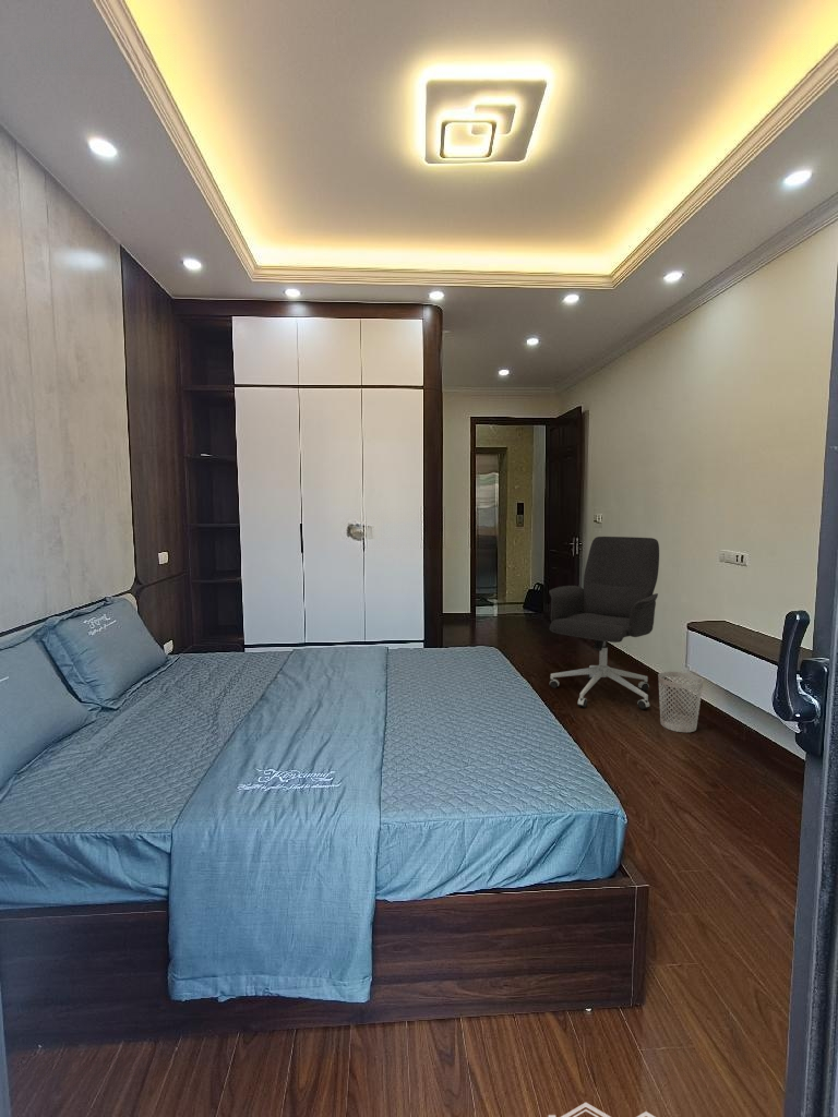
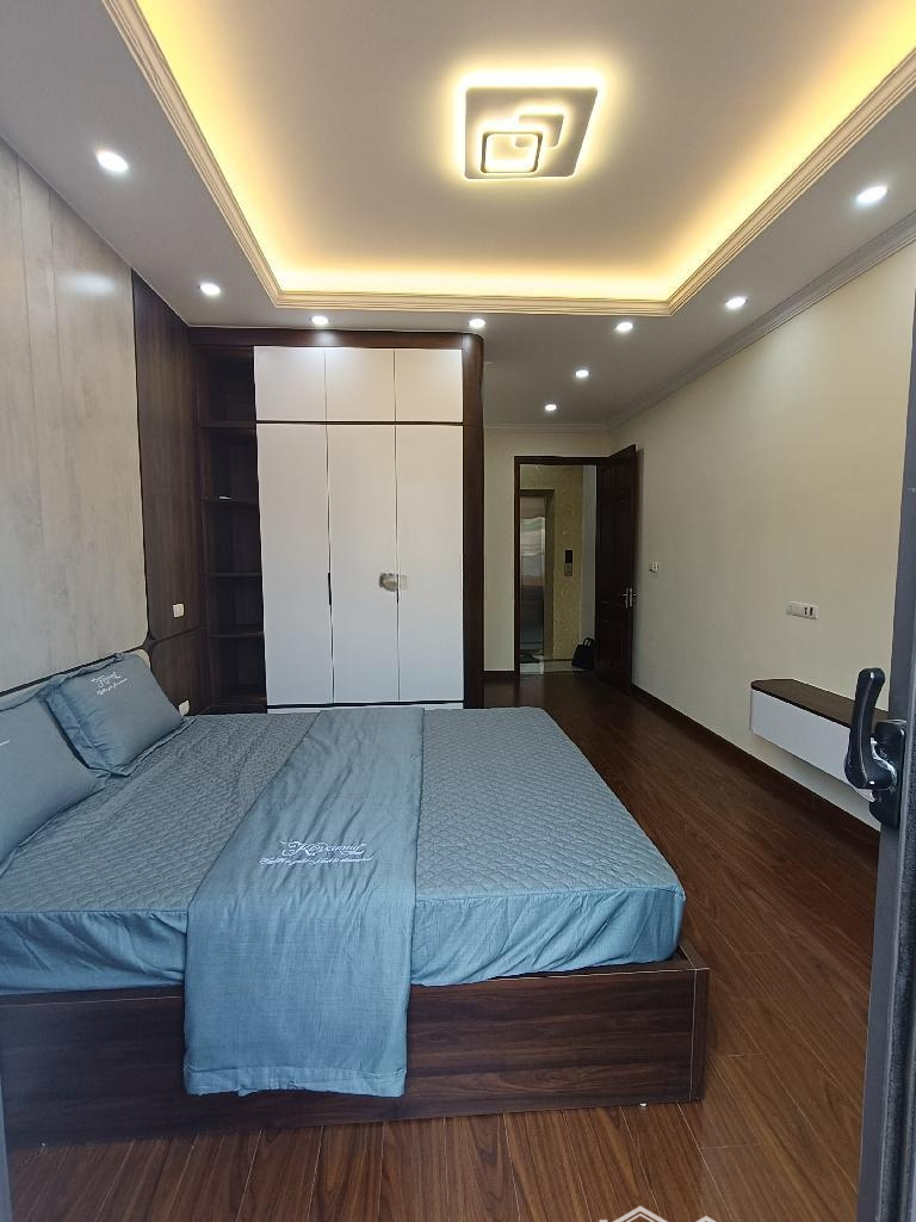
- office chair (604, 616)
- wastebasket (679, 701)
